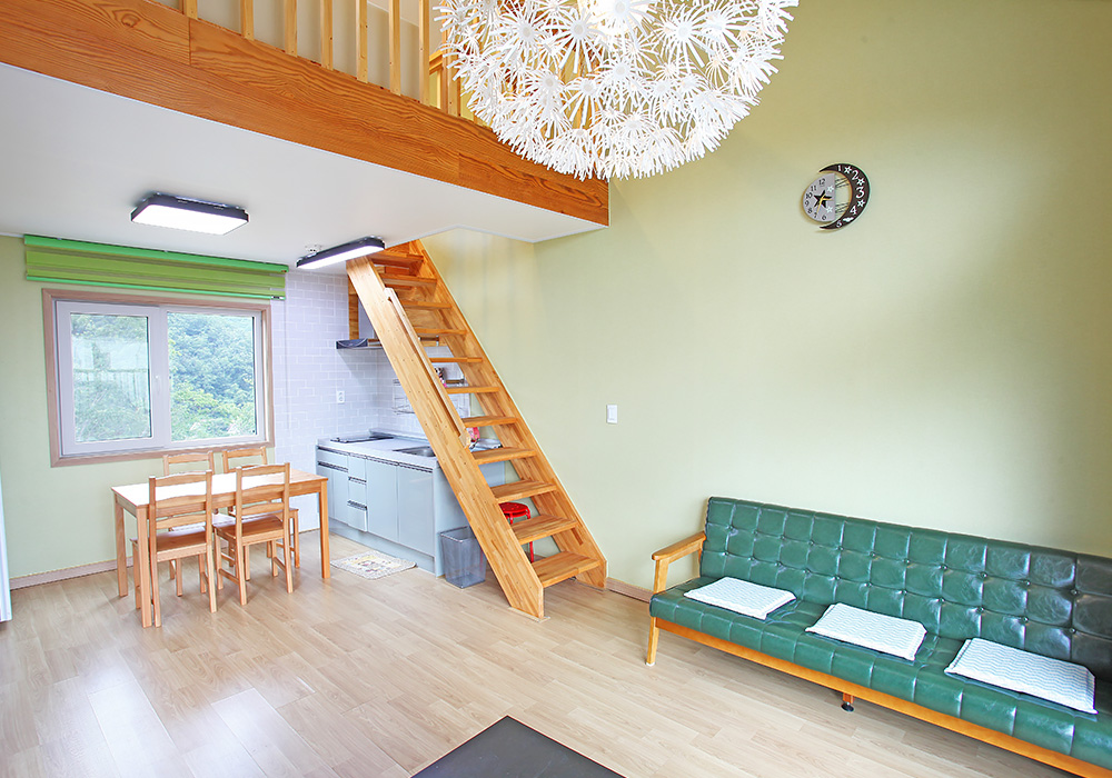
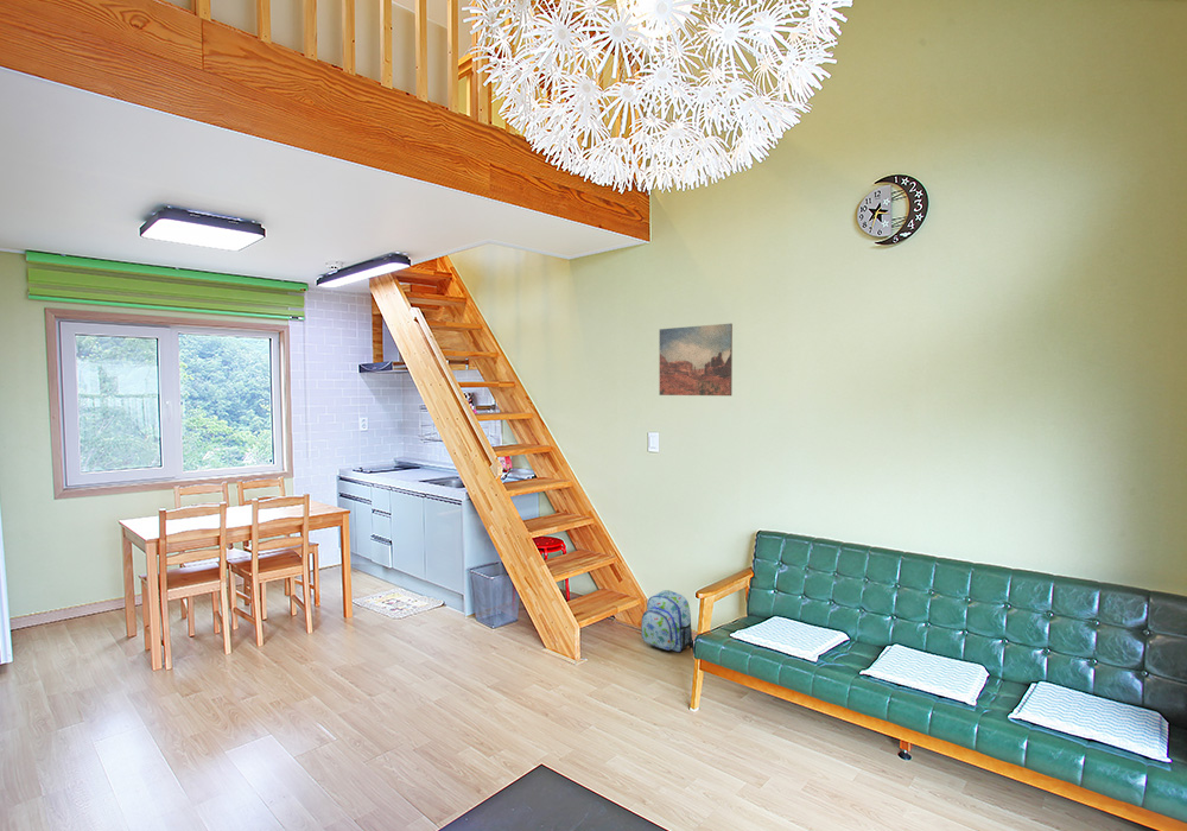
+ wall art (693, 361)
+ backpack (666, 620)
